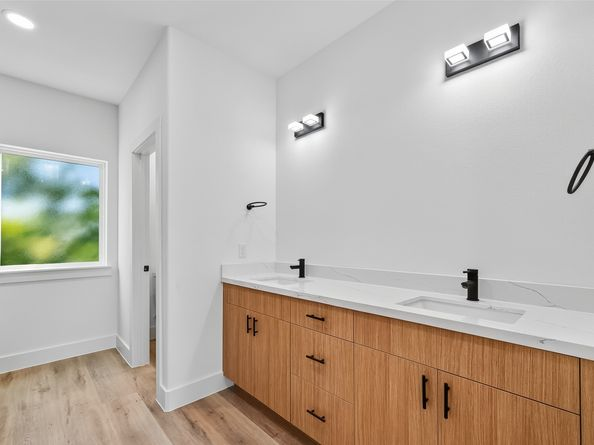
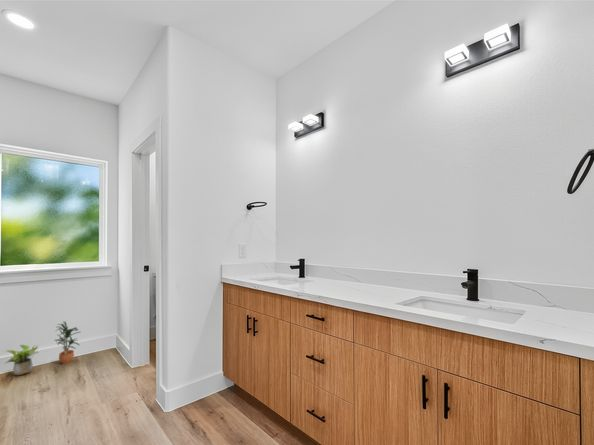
+ potted plant (67, 341)
+ potted plant (22, 359)
